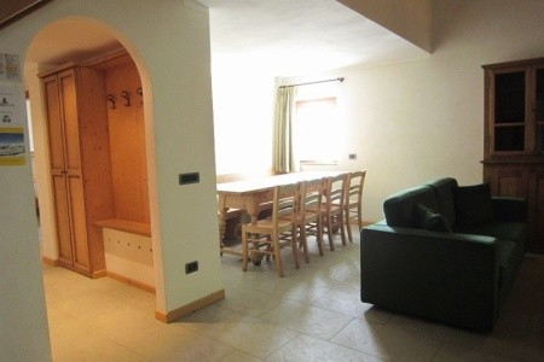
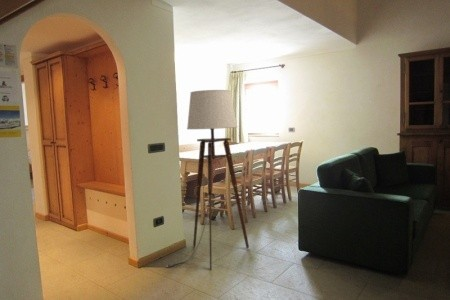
+ floor lamp (202, 174)
